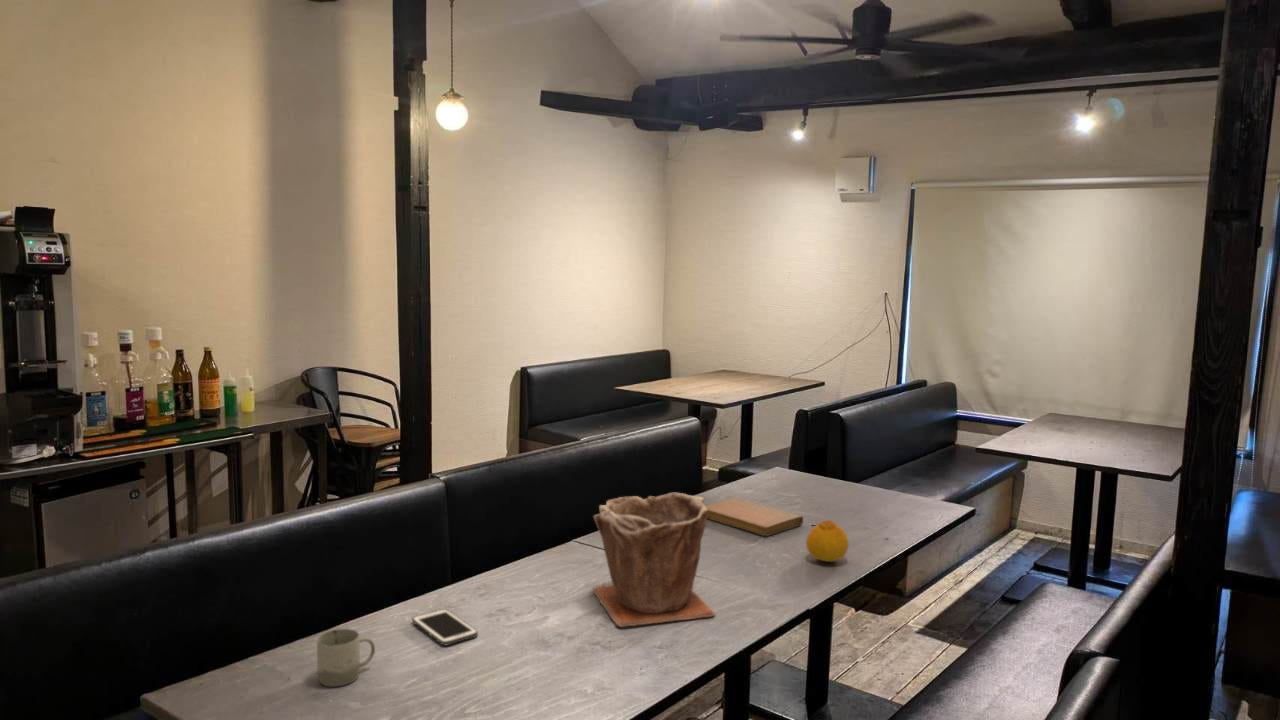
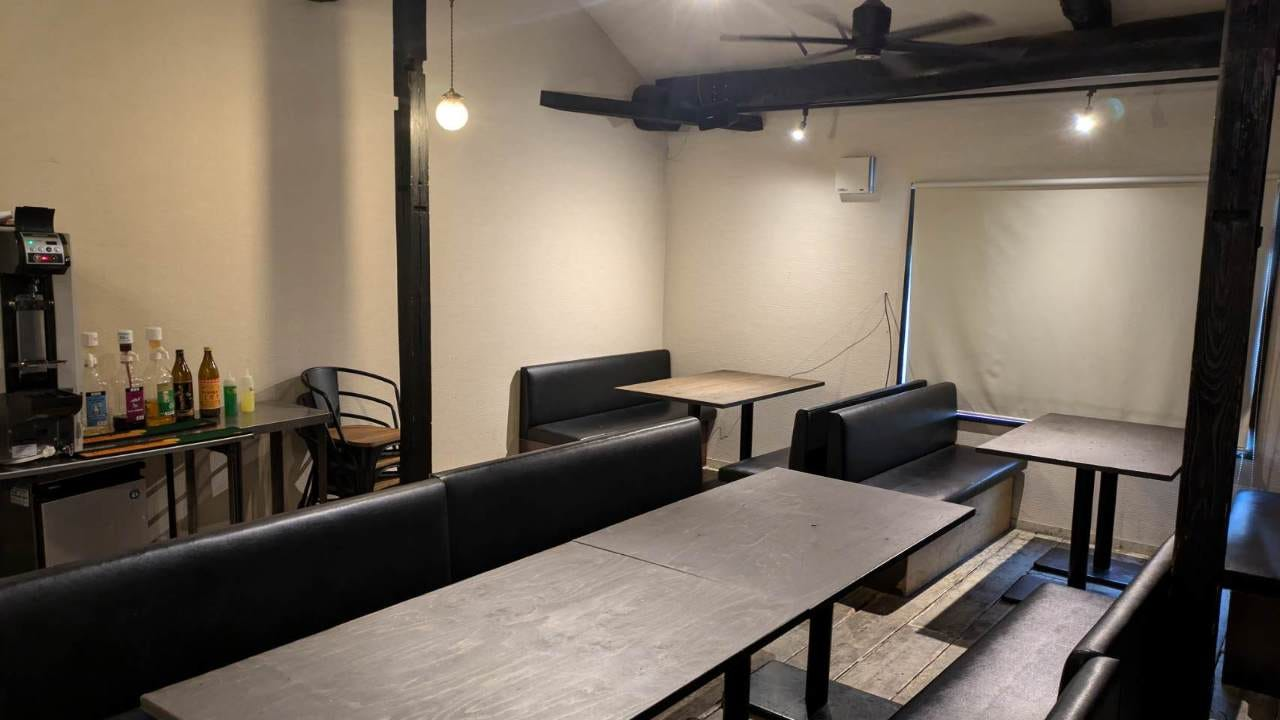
- fruit (827, 540)
- cell phone (444, 626)
- plant pot (652, 552)
- notebook (750, 515)
- cup (347, 655)
